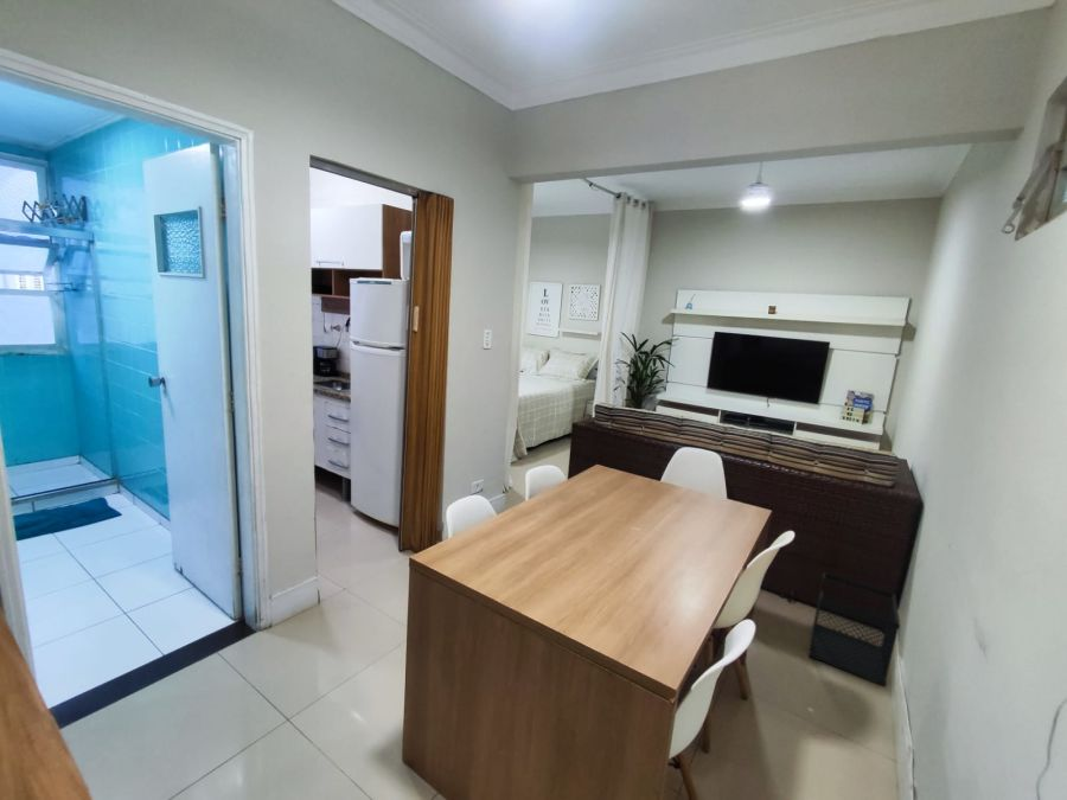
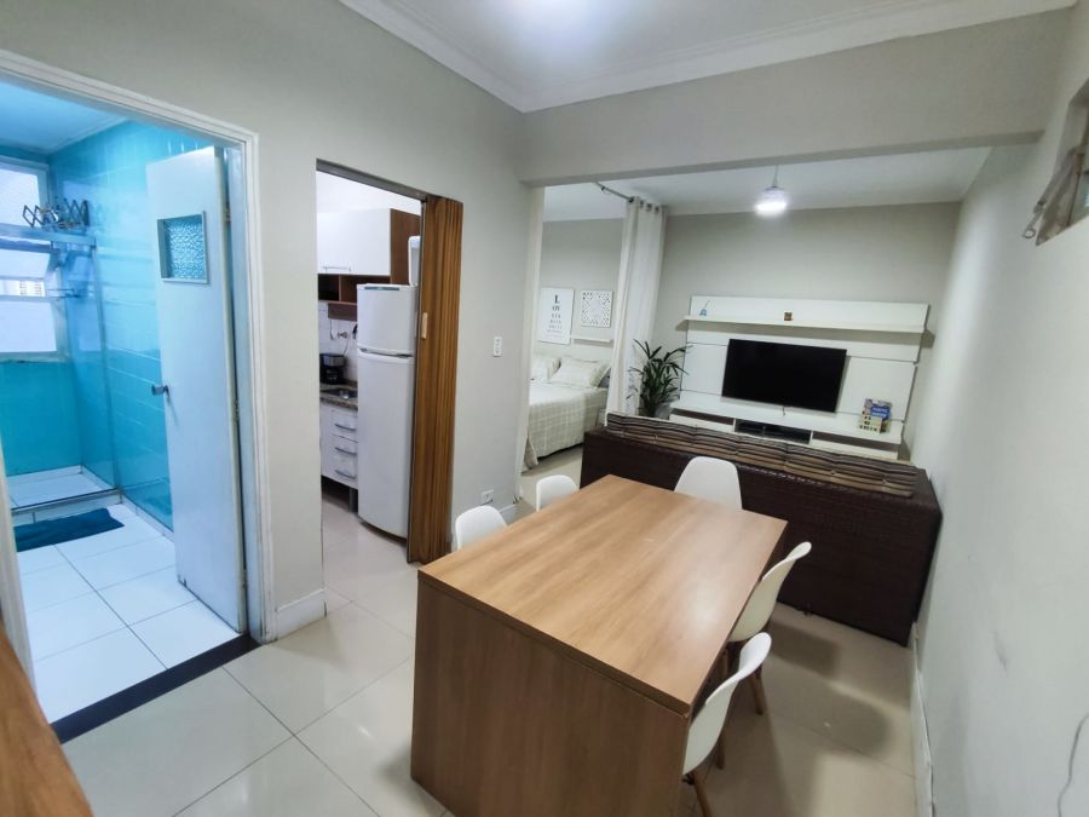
- wastebasket (850, 625)
